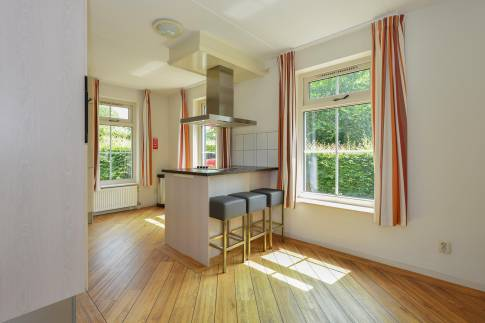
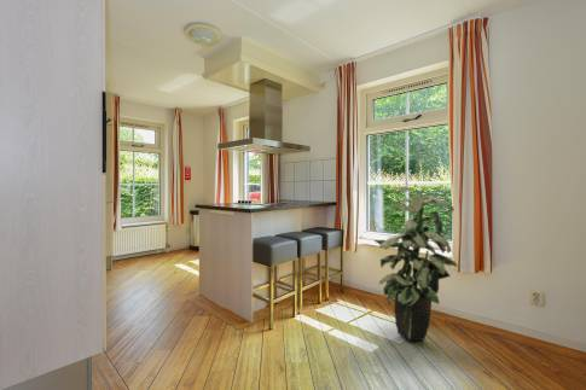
+ indoor plant (411, 260)
